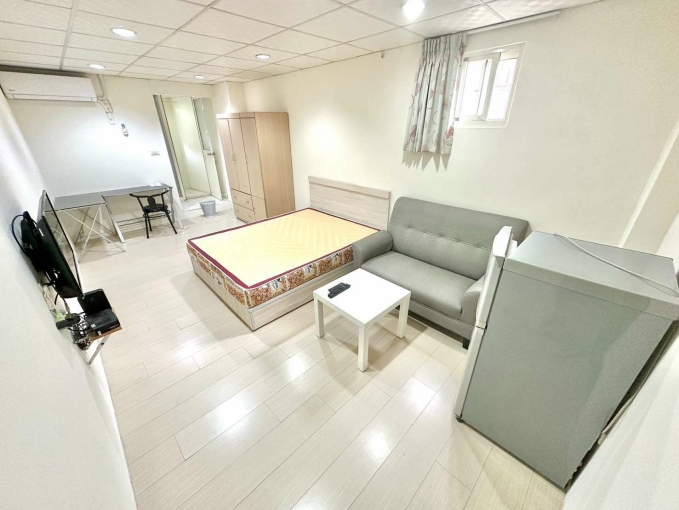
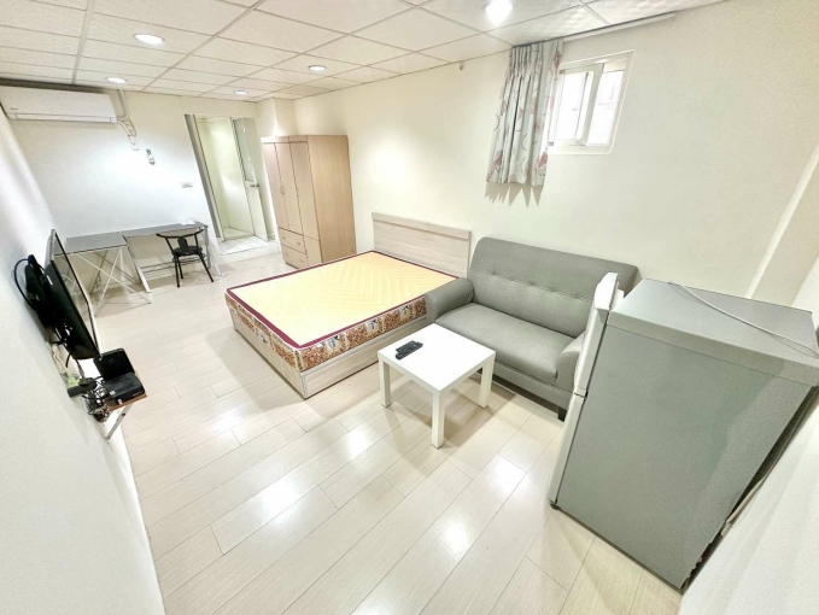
- wastebasket (208, 209)
